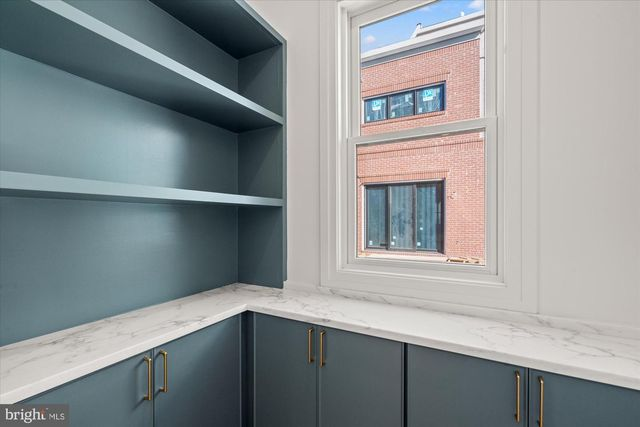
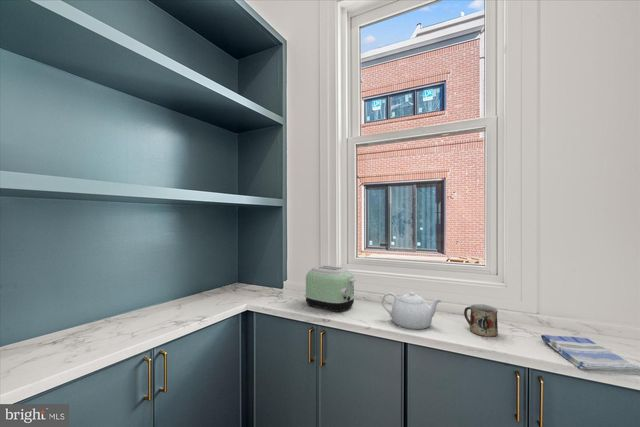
+ teapot (410, 307)
+ dish towel (586, 352)
+ toaster (331, 287)
+ mug (481, 319)
